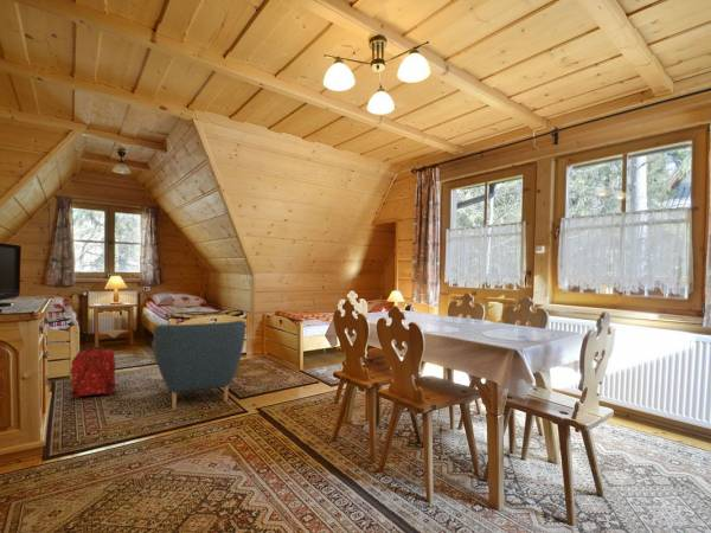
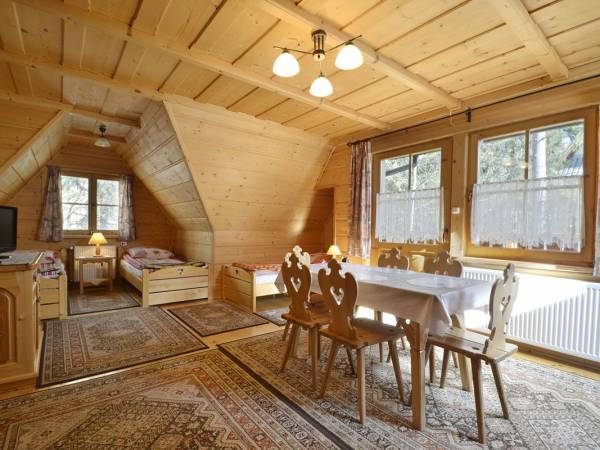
- armchair (198, 357)
- backpack (94, 371)
